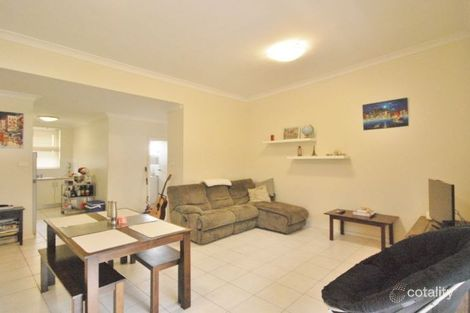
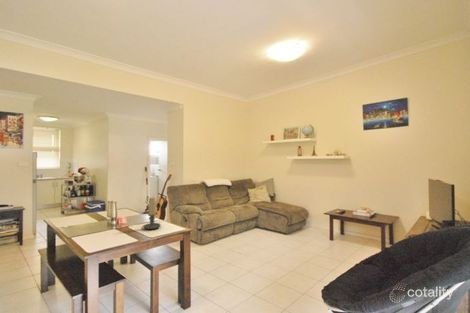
+ candle holder (150, 212)
